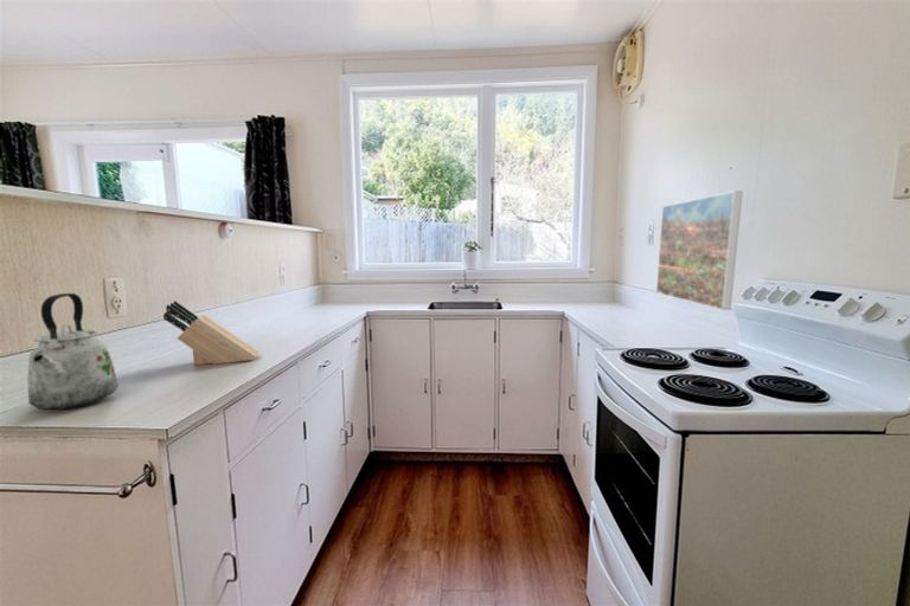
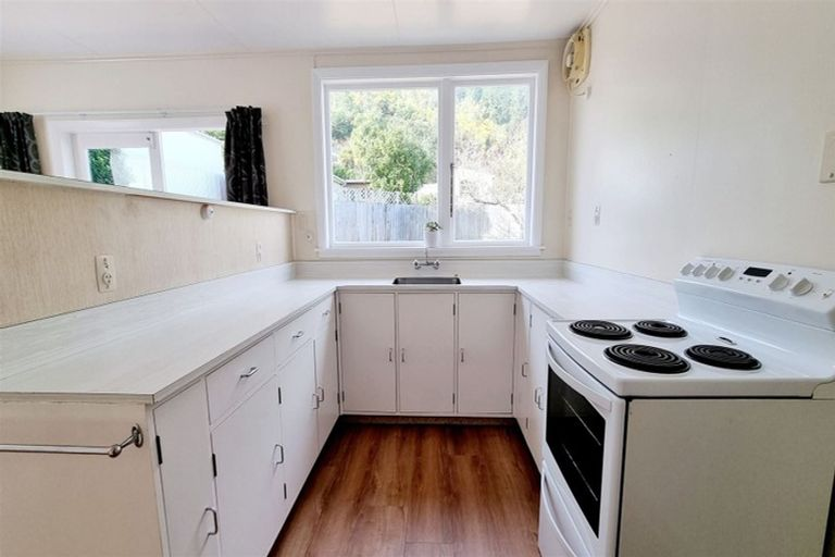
- knife block (212, 330)
- kettle (63, 352)
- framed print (691, 251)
